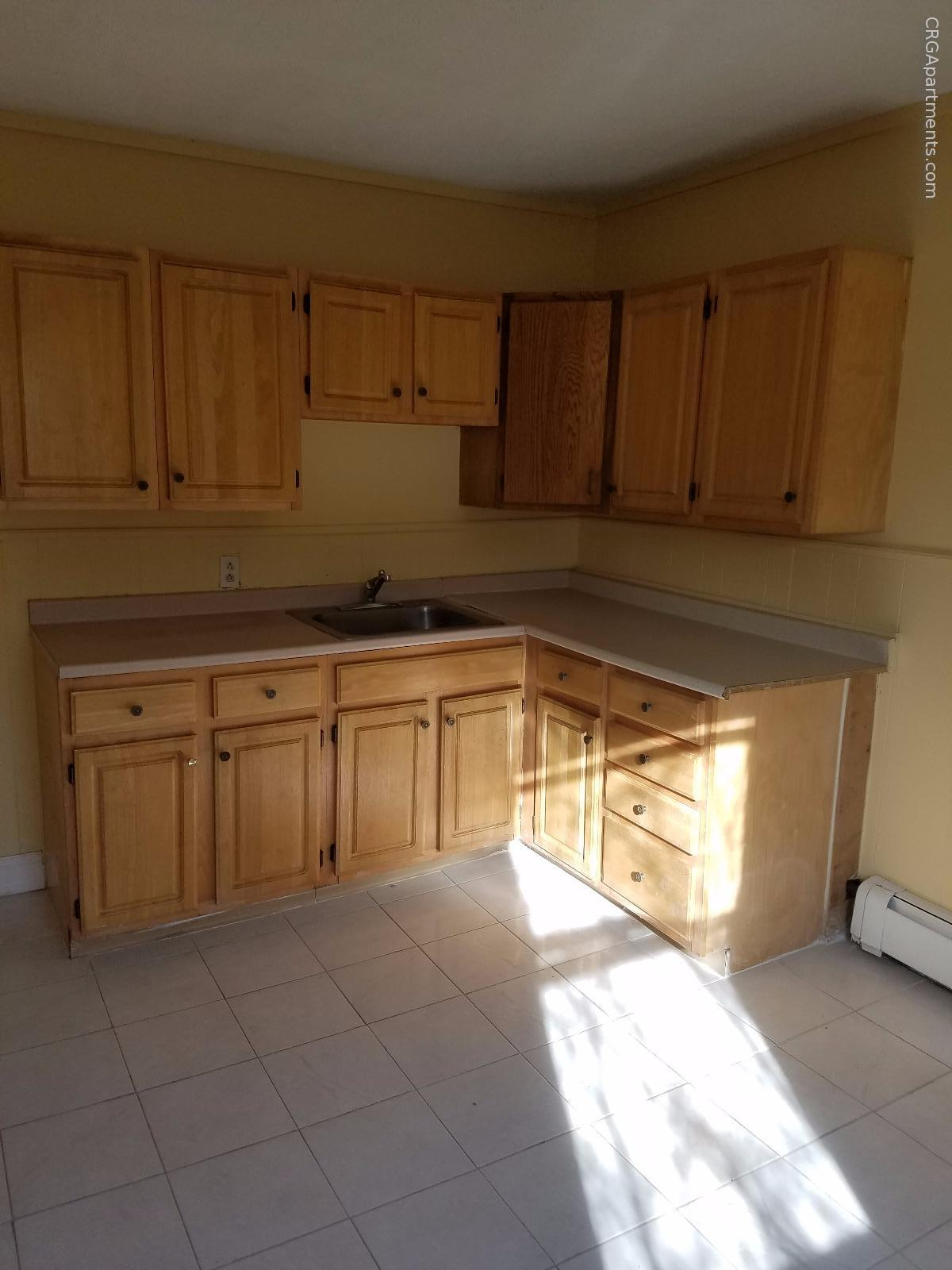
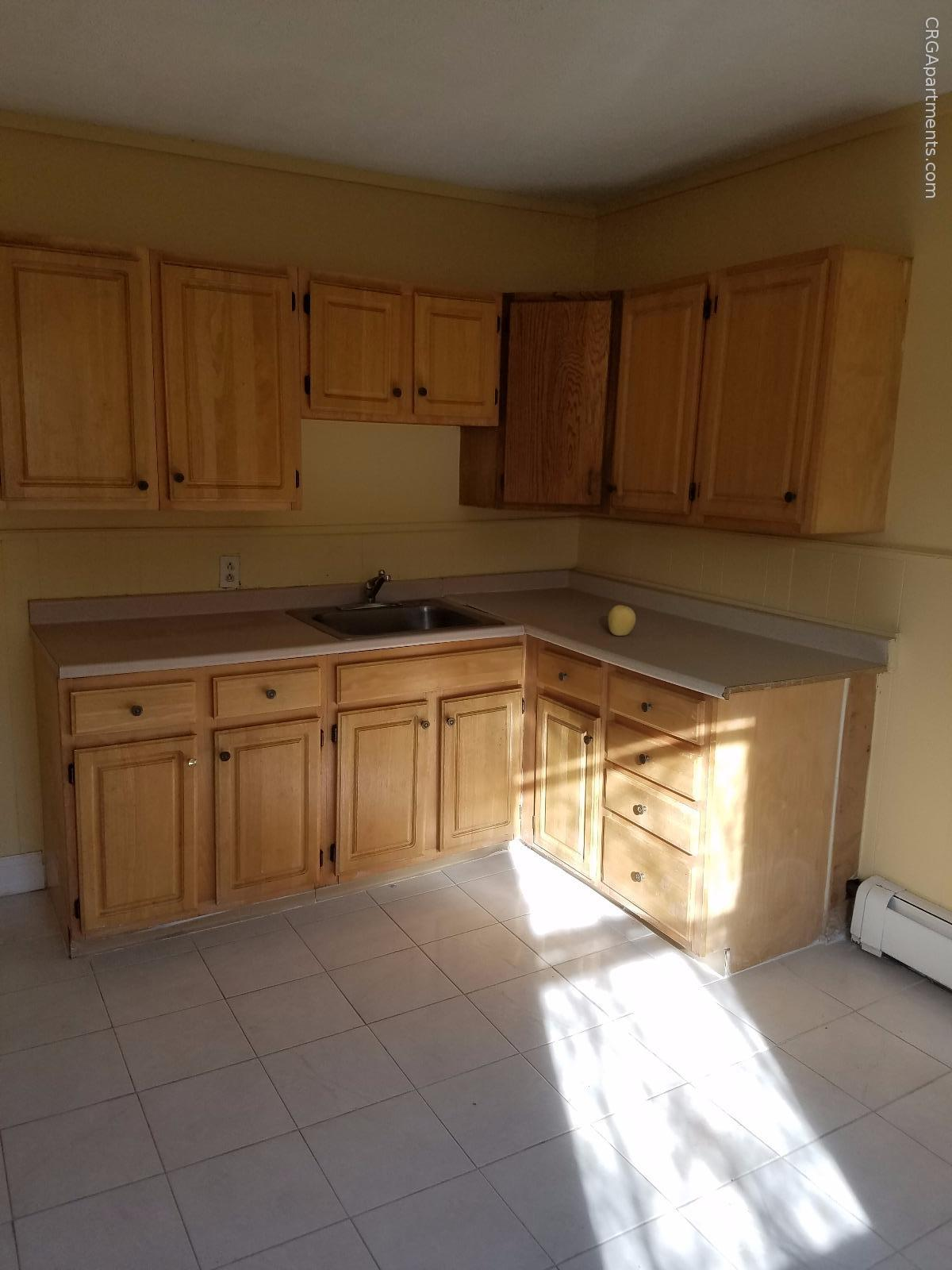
+ fruit (621, 620)
